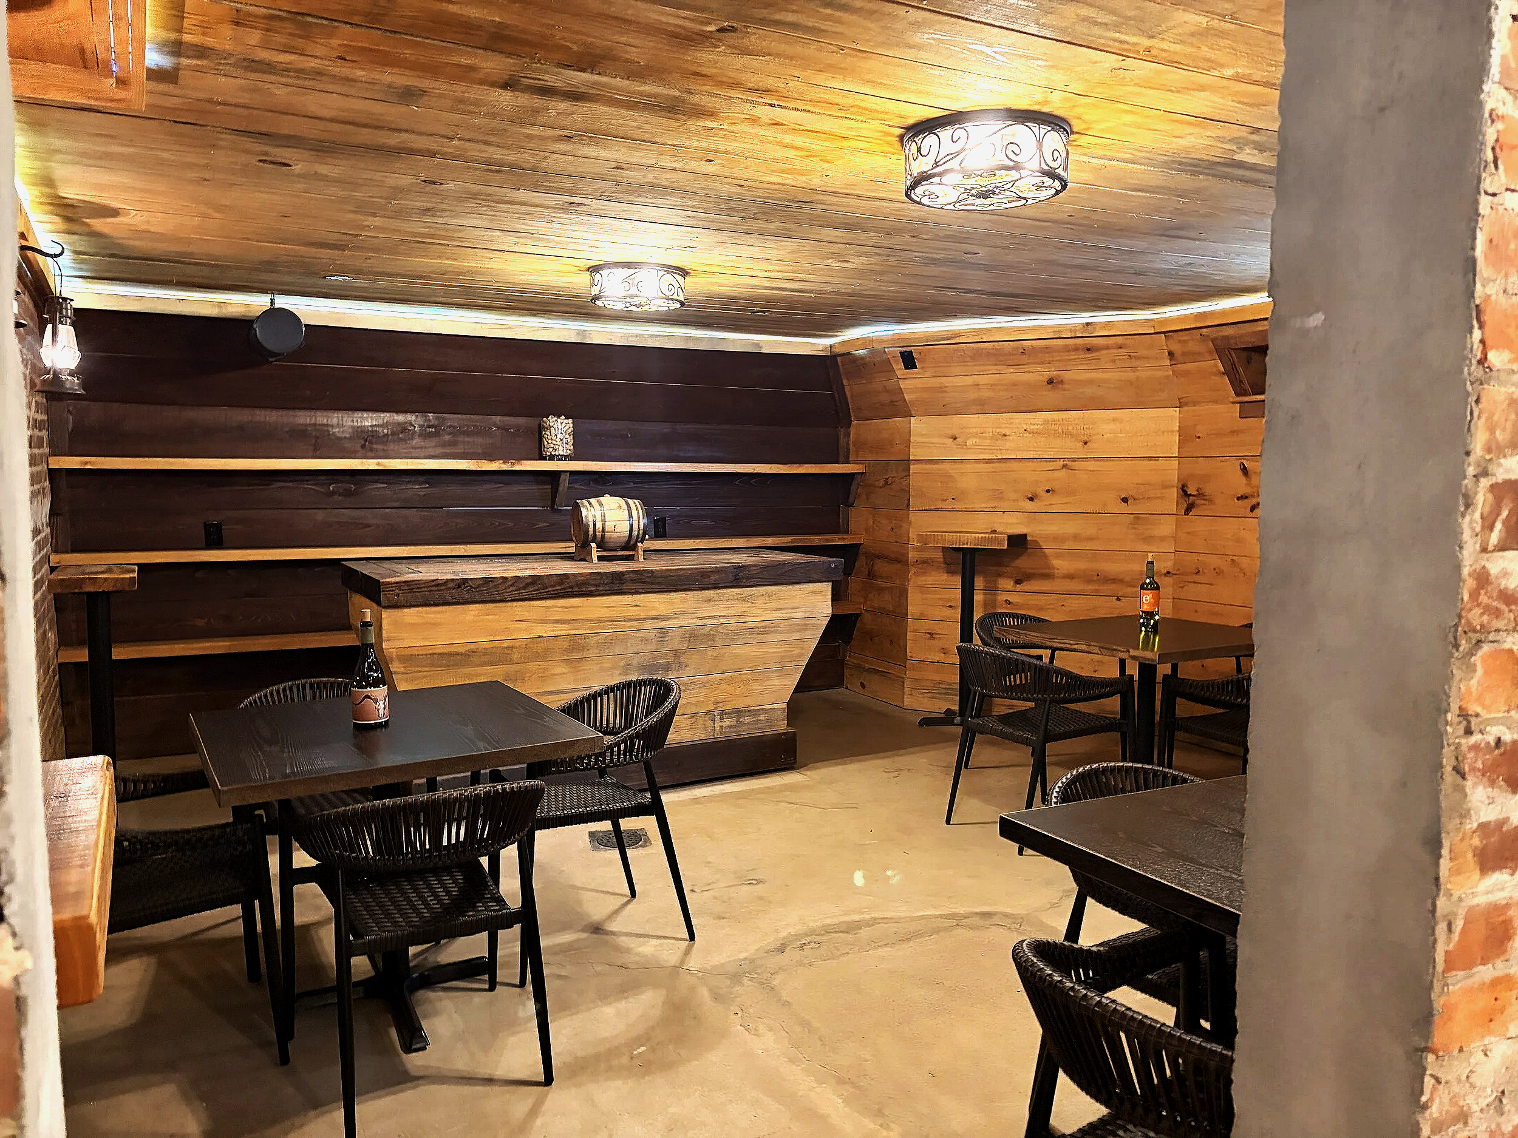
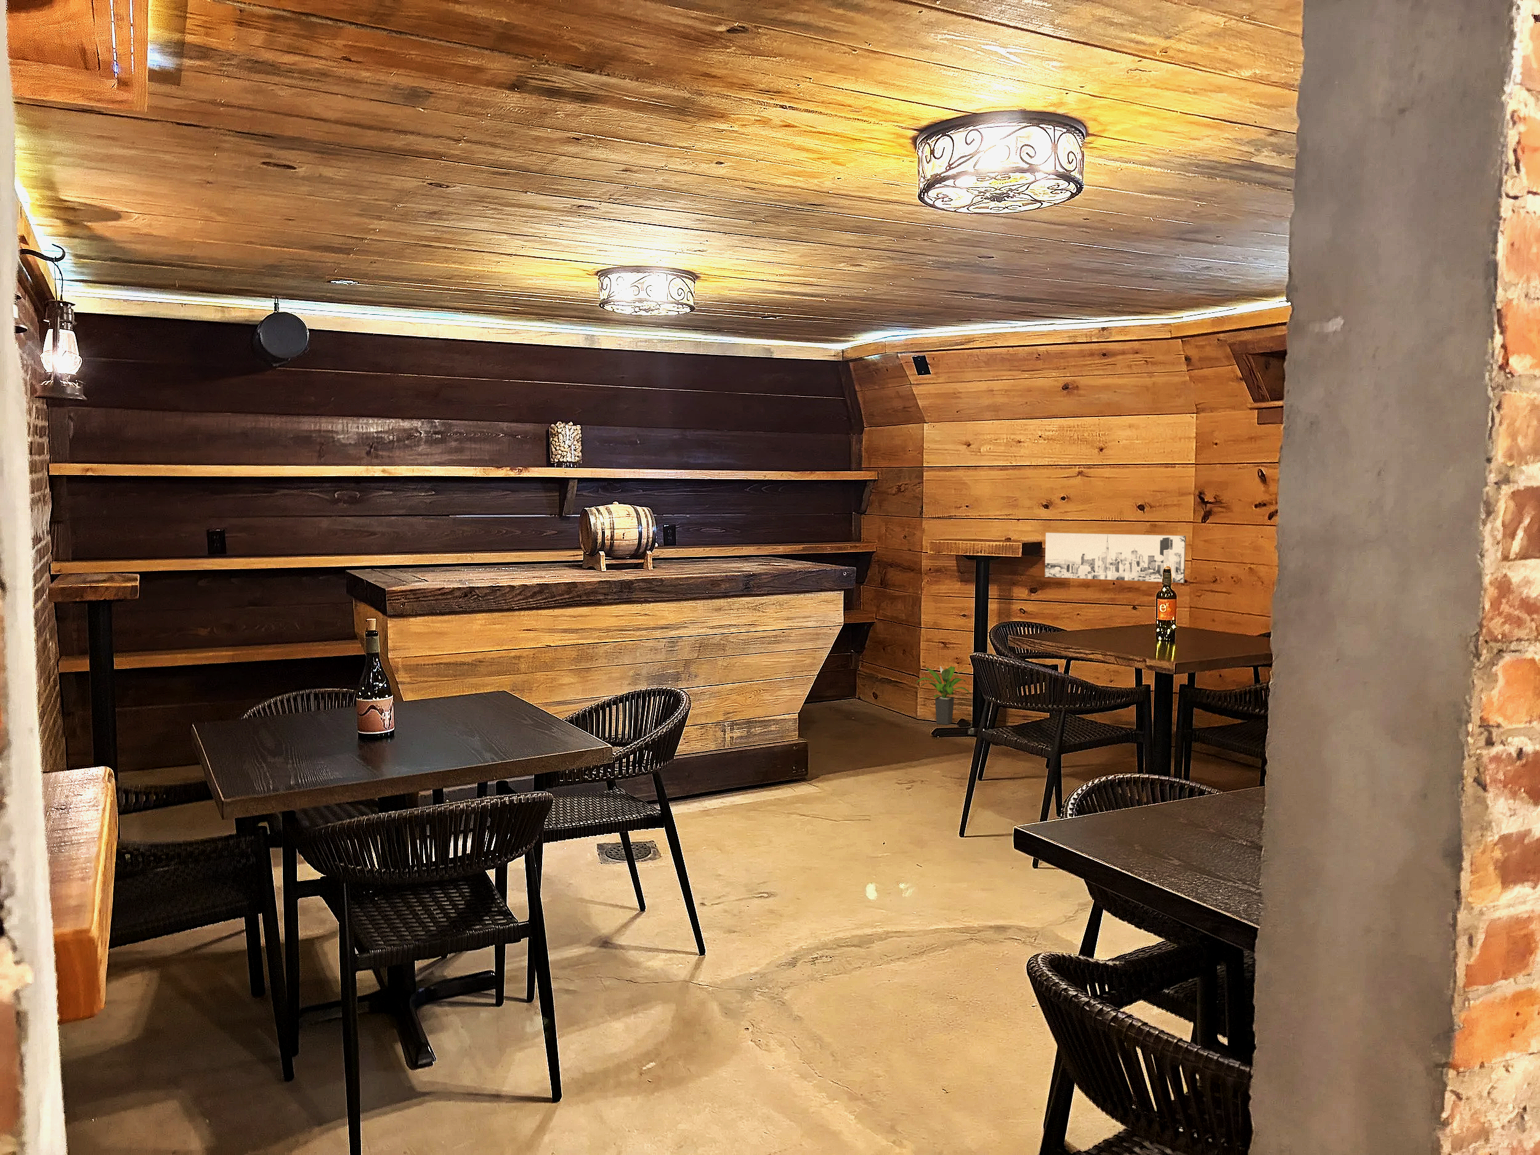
+ potted plant (943, 694)
+ wall art (1113, 557)
